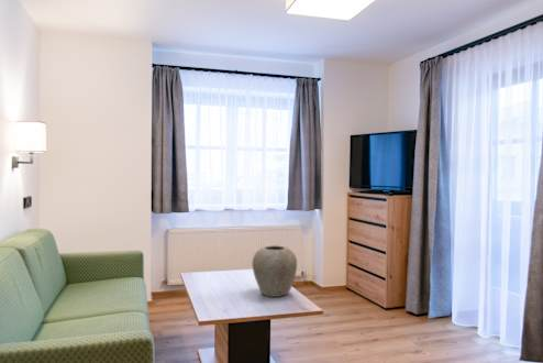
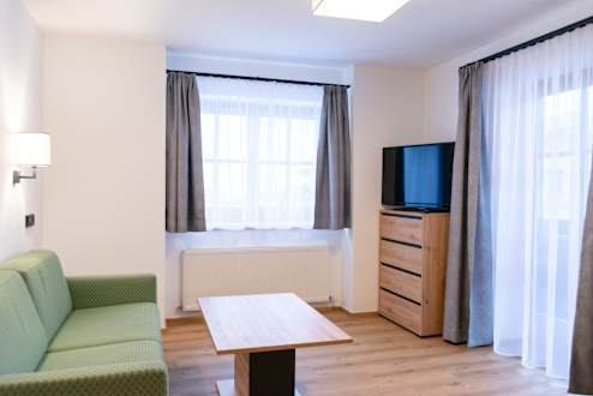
- vase (274, 270)
